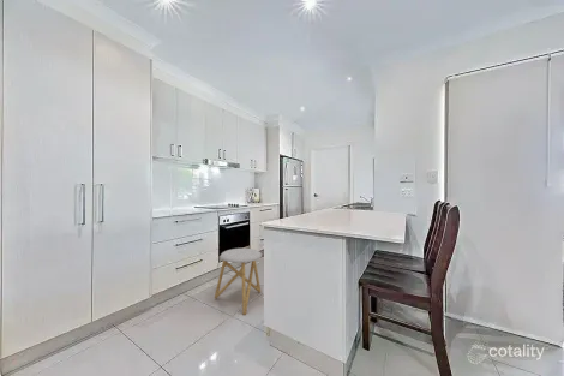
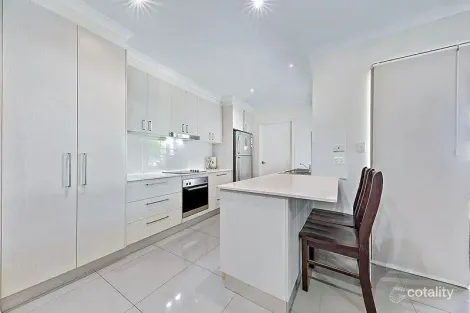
- stool (236, 276)
